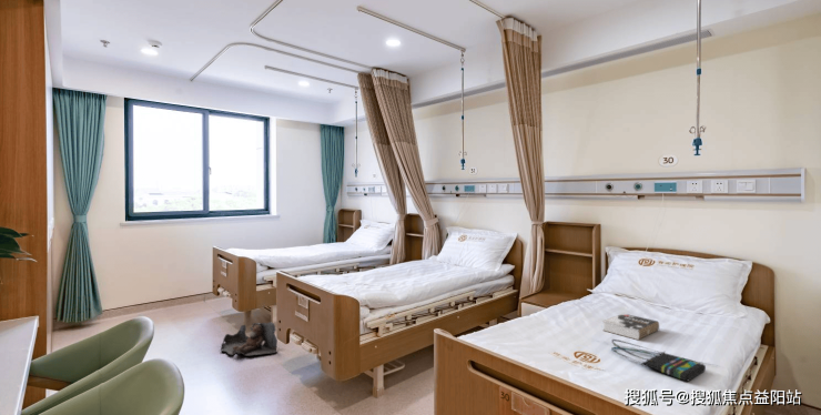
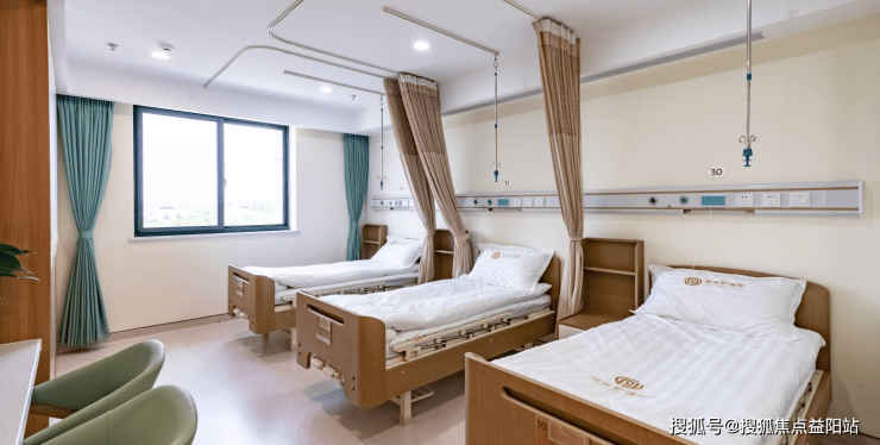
- book (630, 325)
- bag (250, 334)
- tote bag (650, 358)
